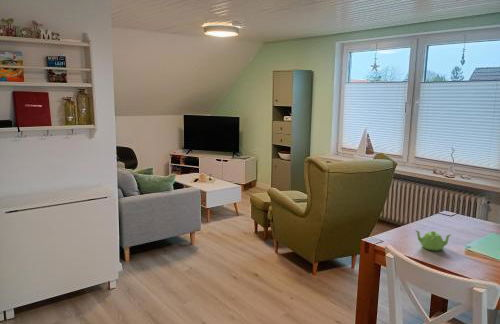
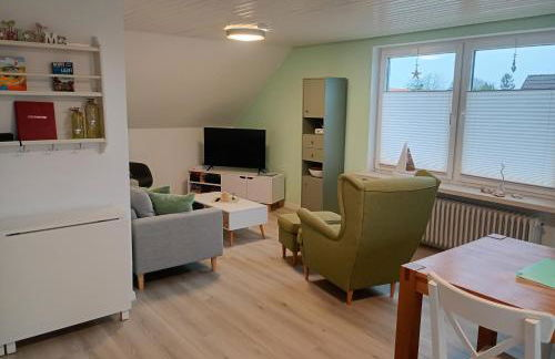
- teapot (432, 239)
